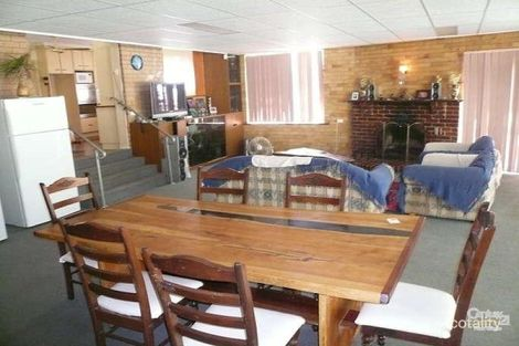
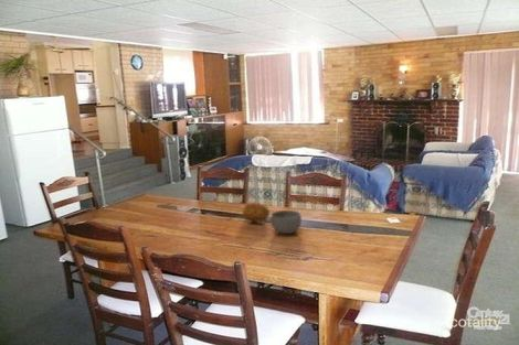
+ fruit (256, 212)
+ bowl (286, 223)
